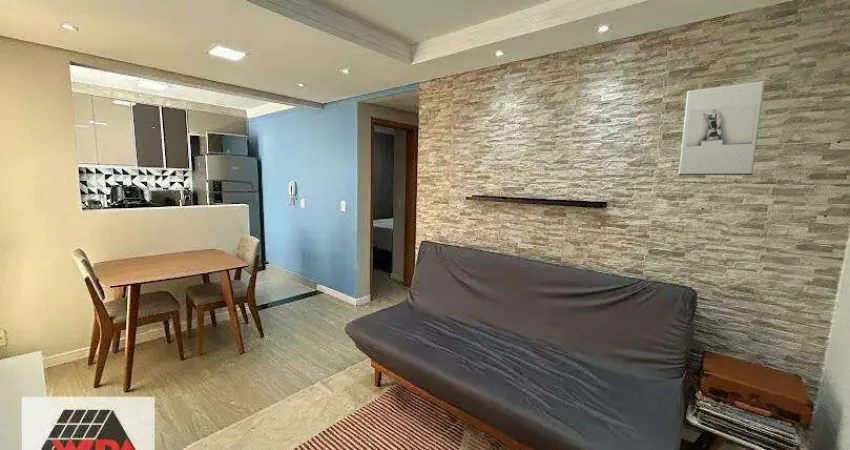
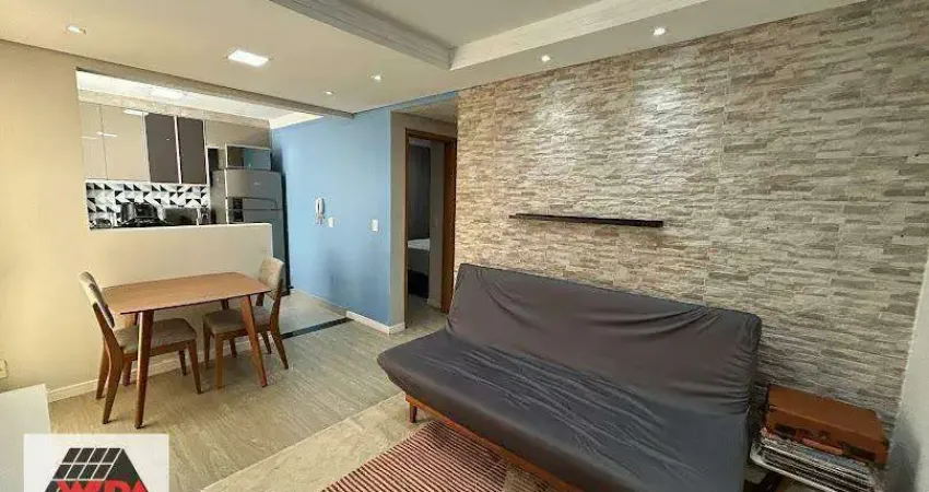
- wall sculpture (718, 131)
